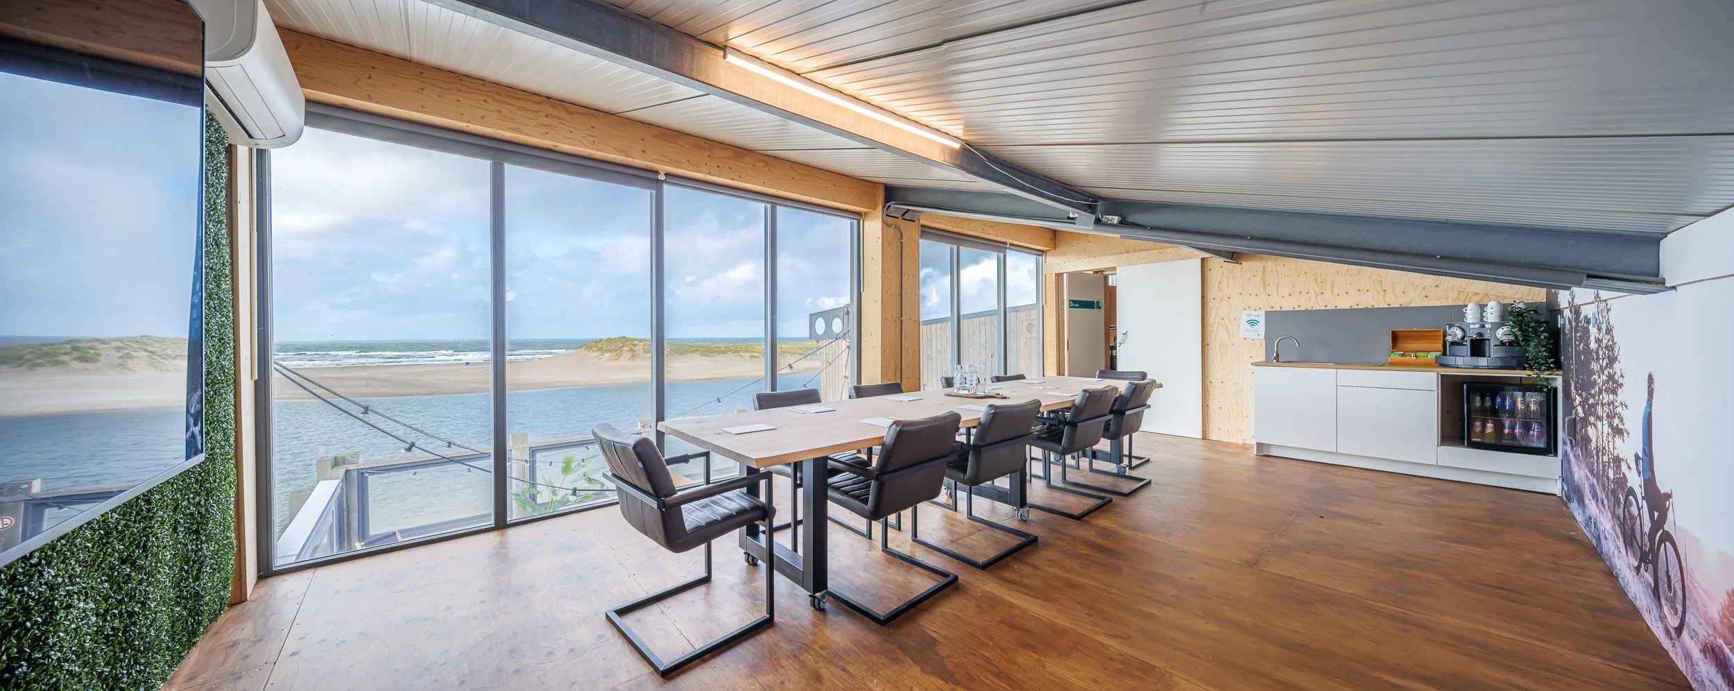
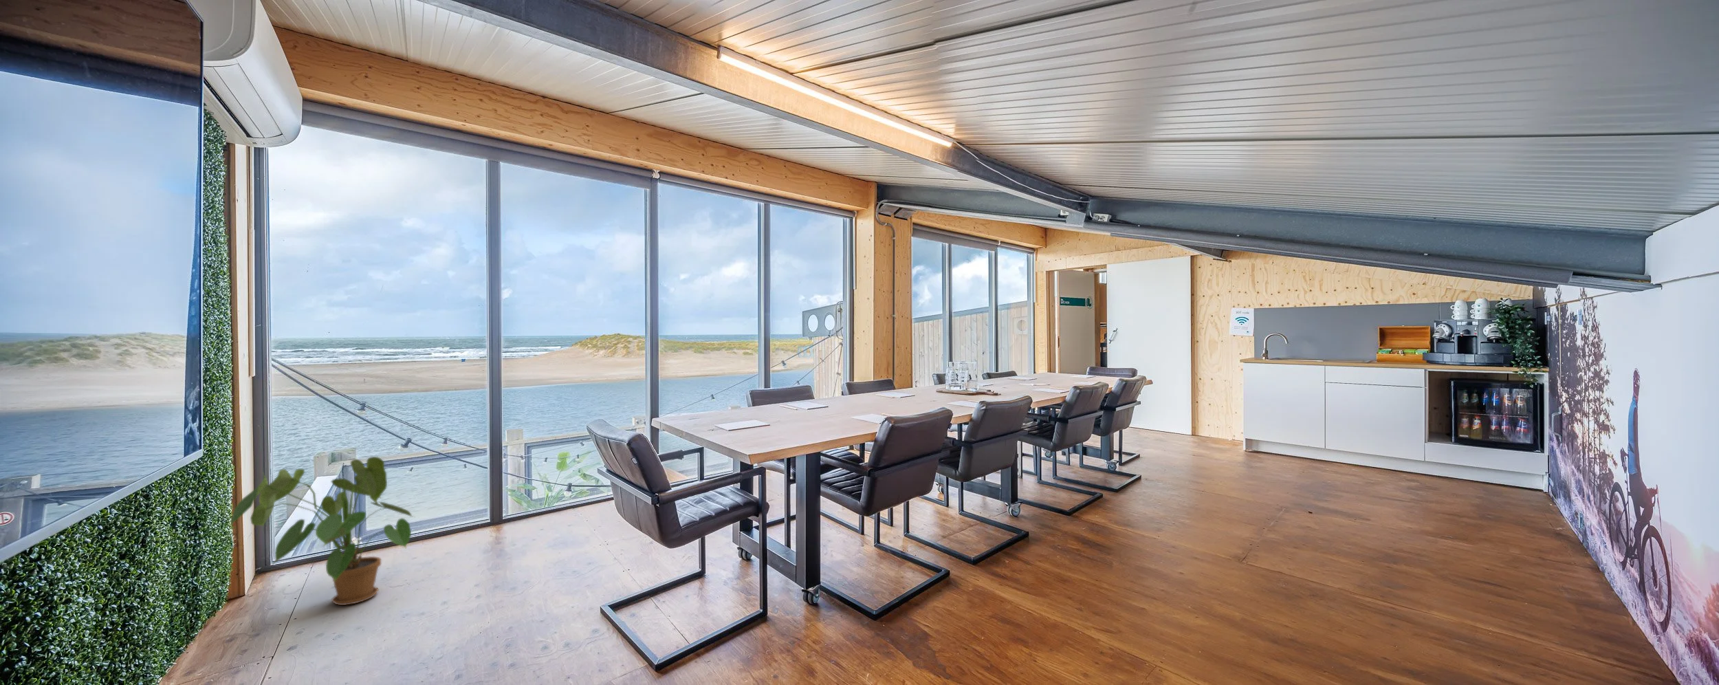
+ house plant (333, 529)
